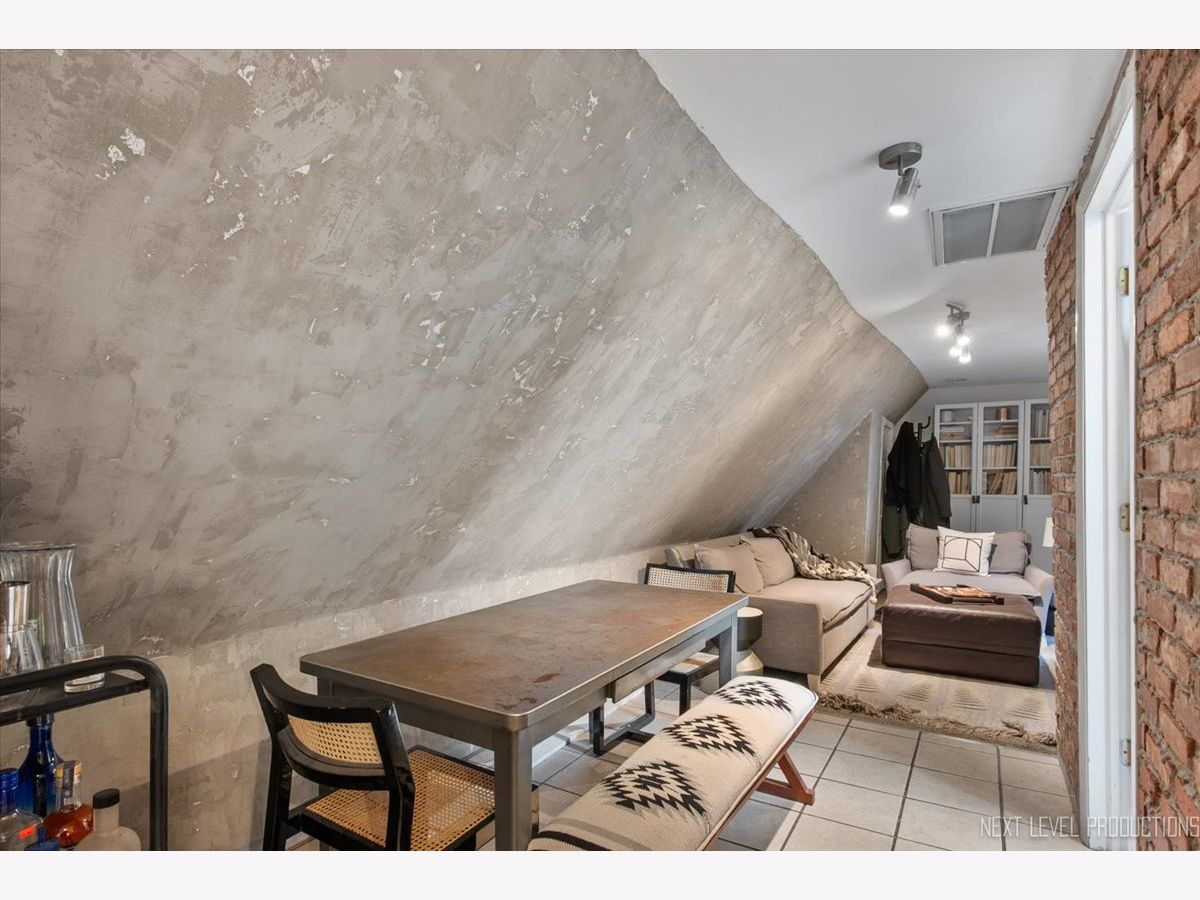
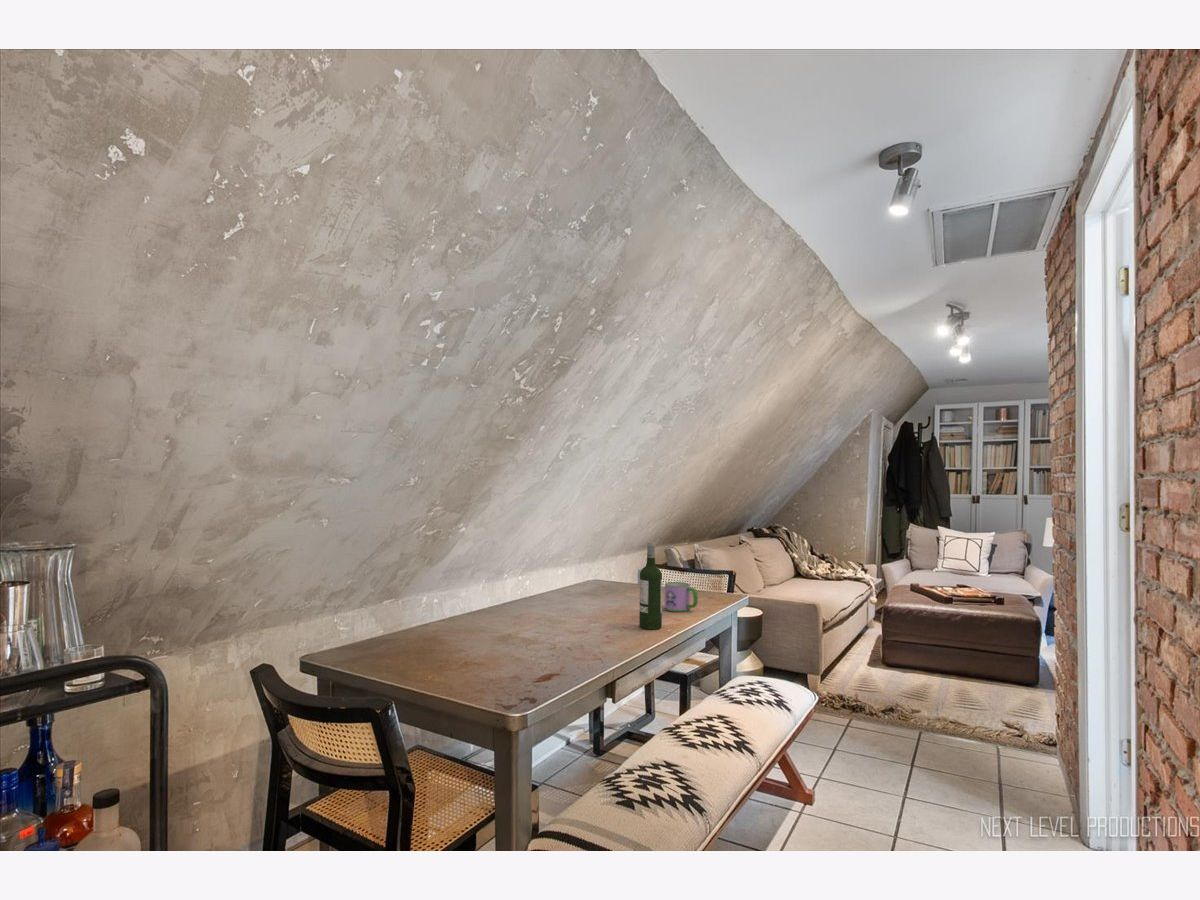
+ mug (681, 597)
+ wine bottle (650, 584)
